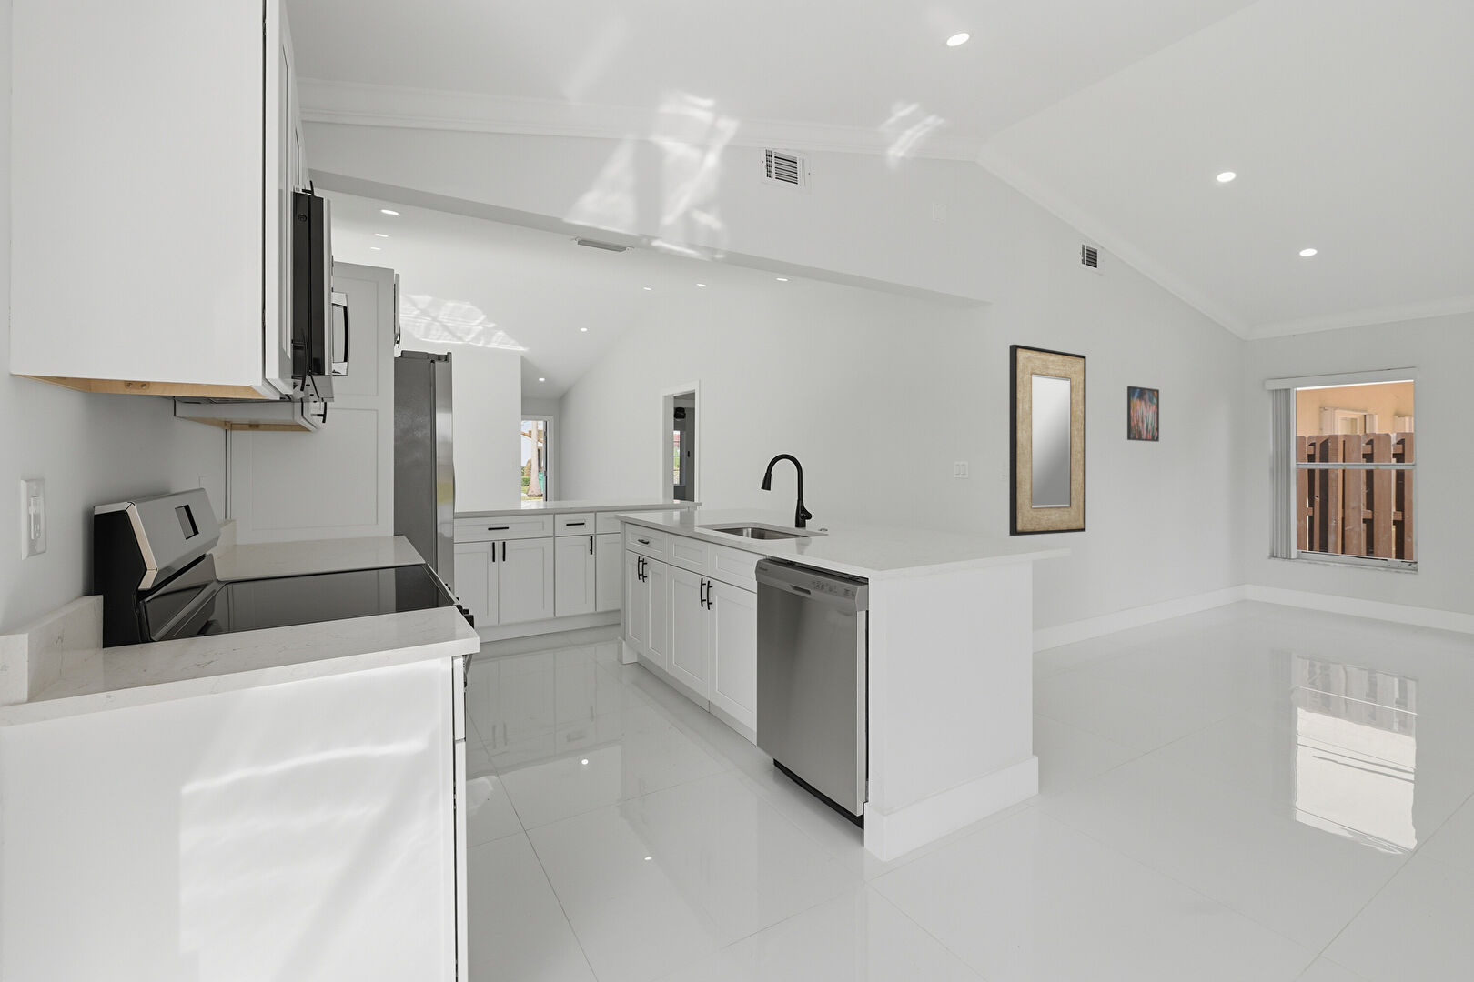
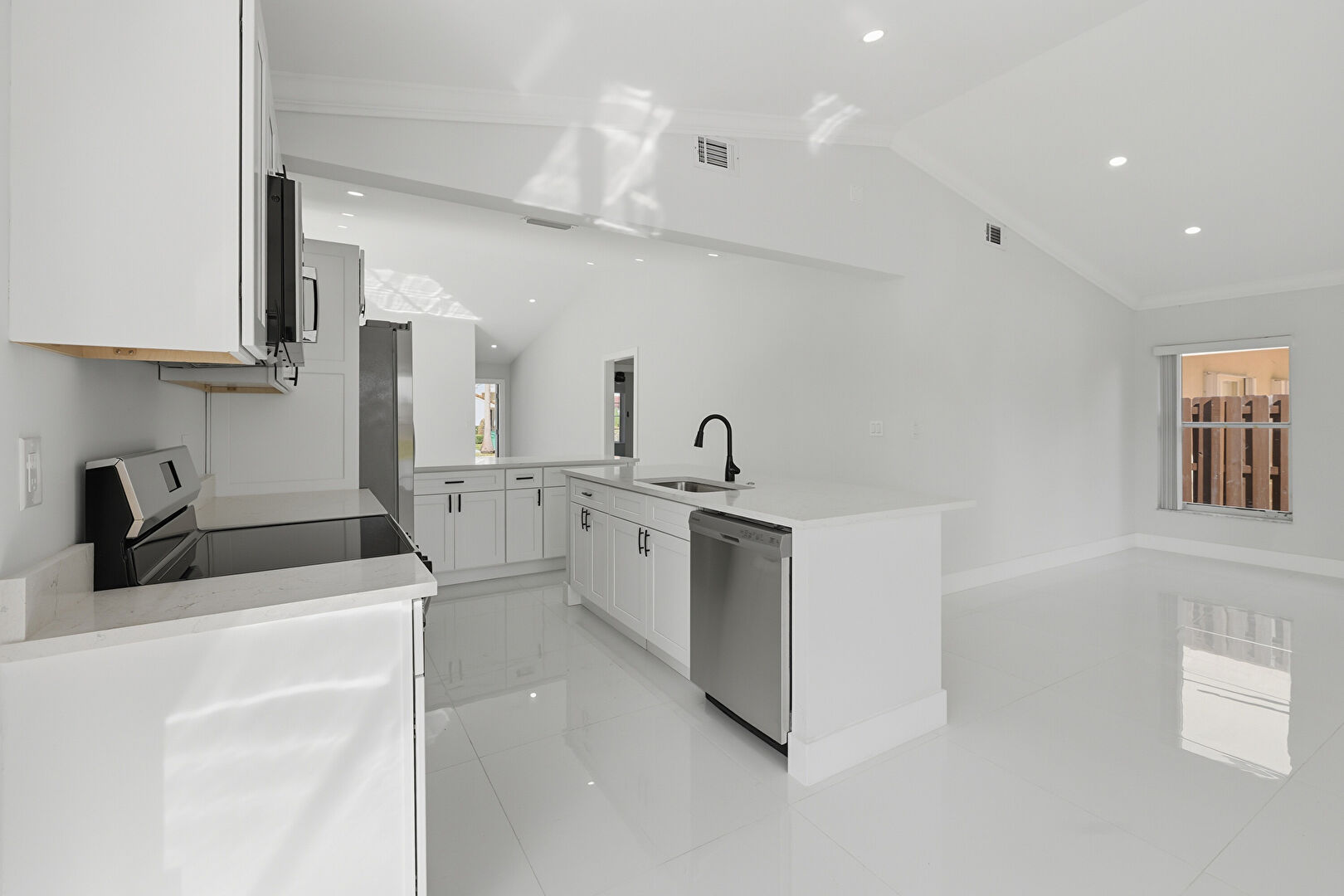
- home mirror (1050, 442)
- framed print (1143, 413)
